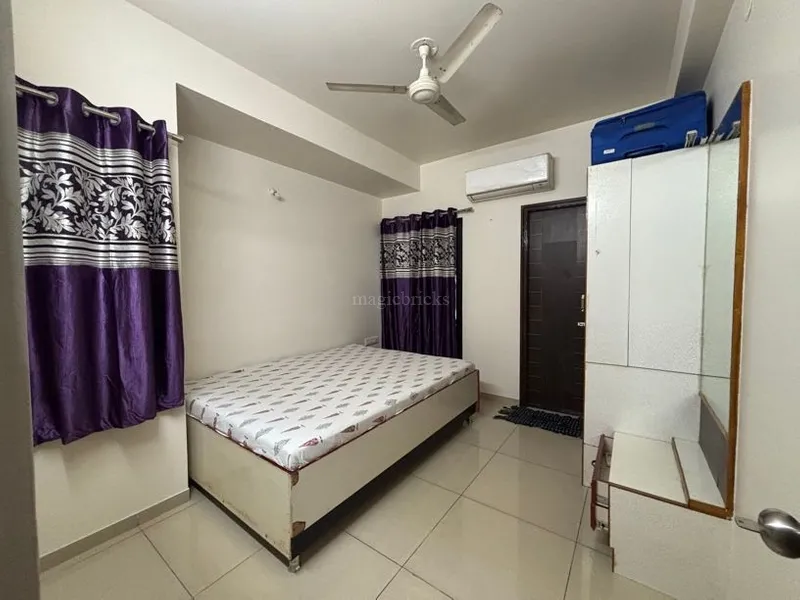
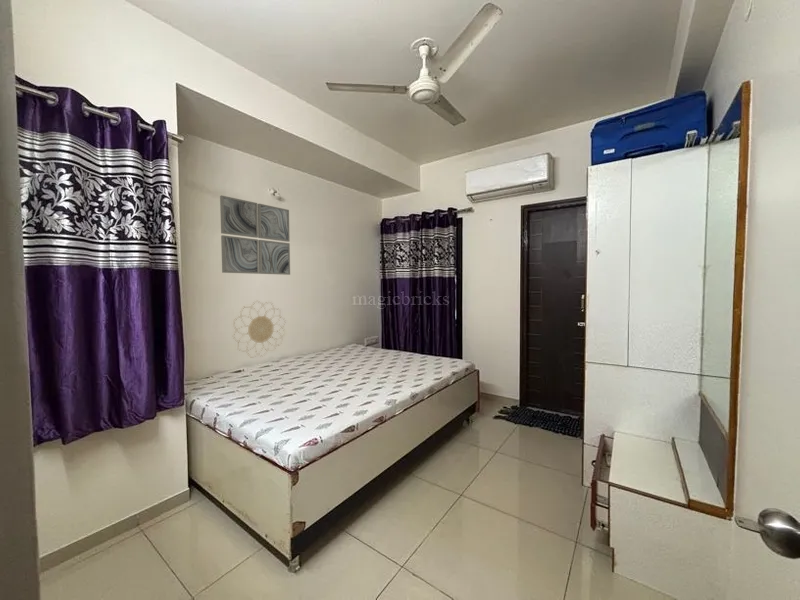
+ wall art (257, 239)
+ decorative wall piece (260, 328)
